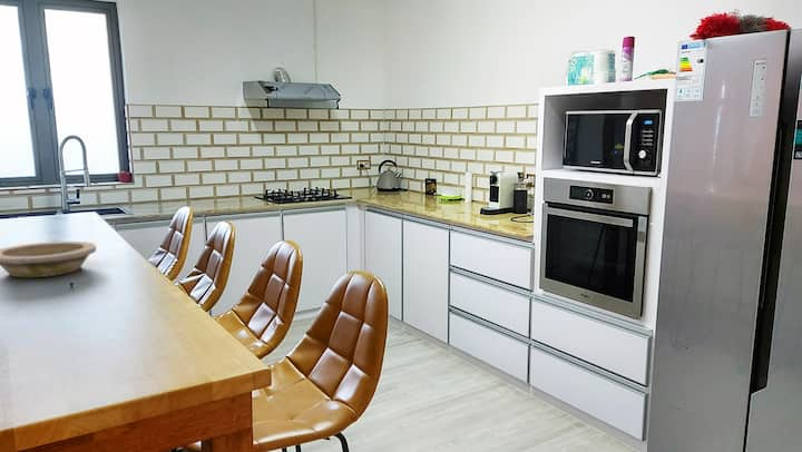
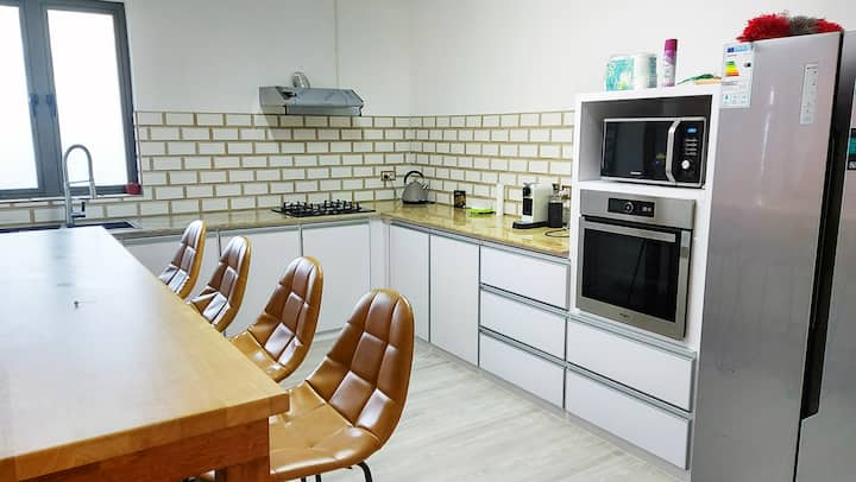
- bowl (45, 259)
